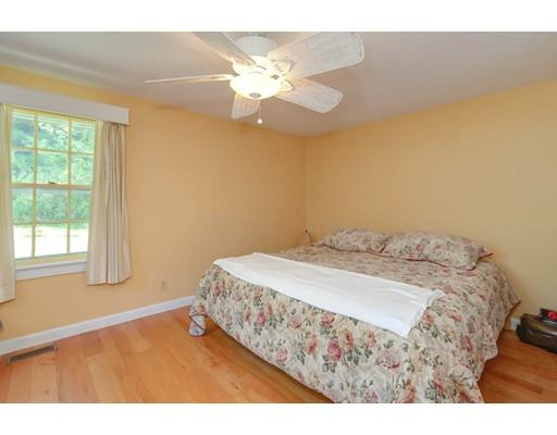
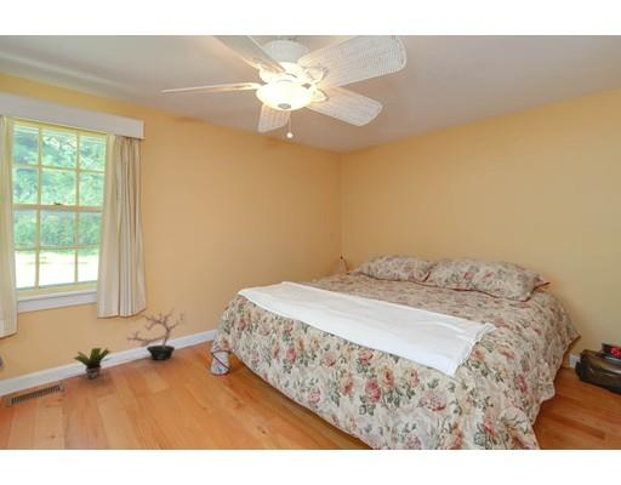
+ potted plant (93, 363)
+ potted plant (150, 338)
